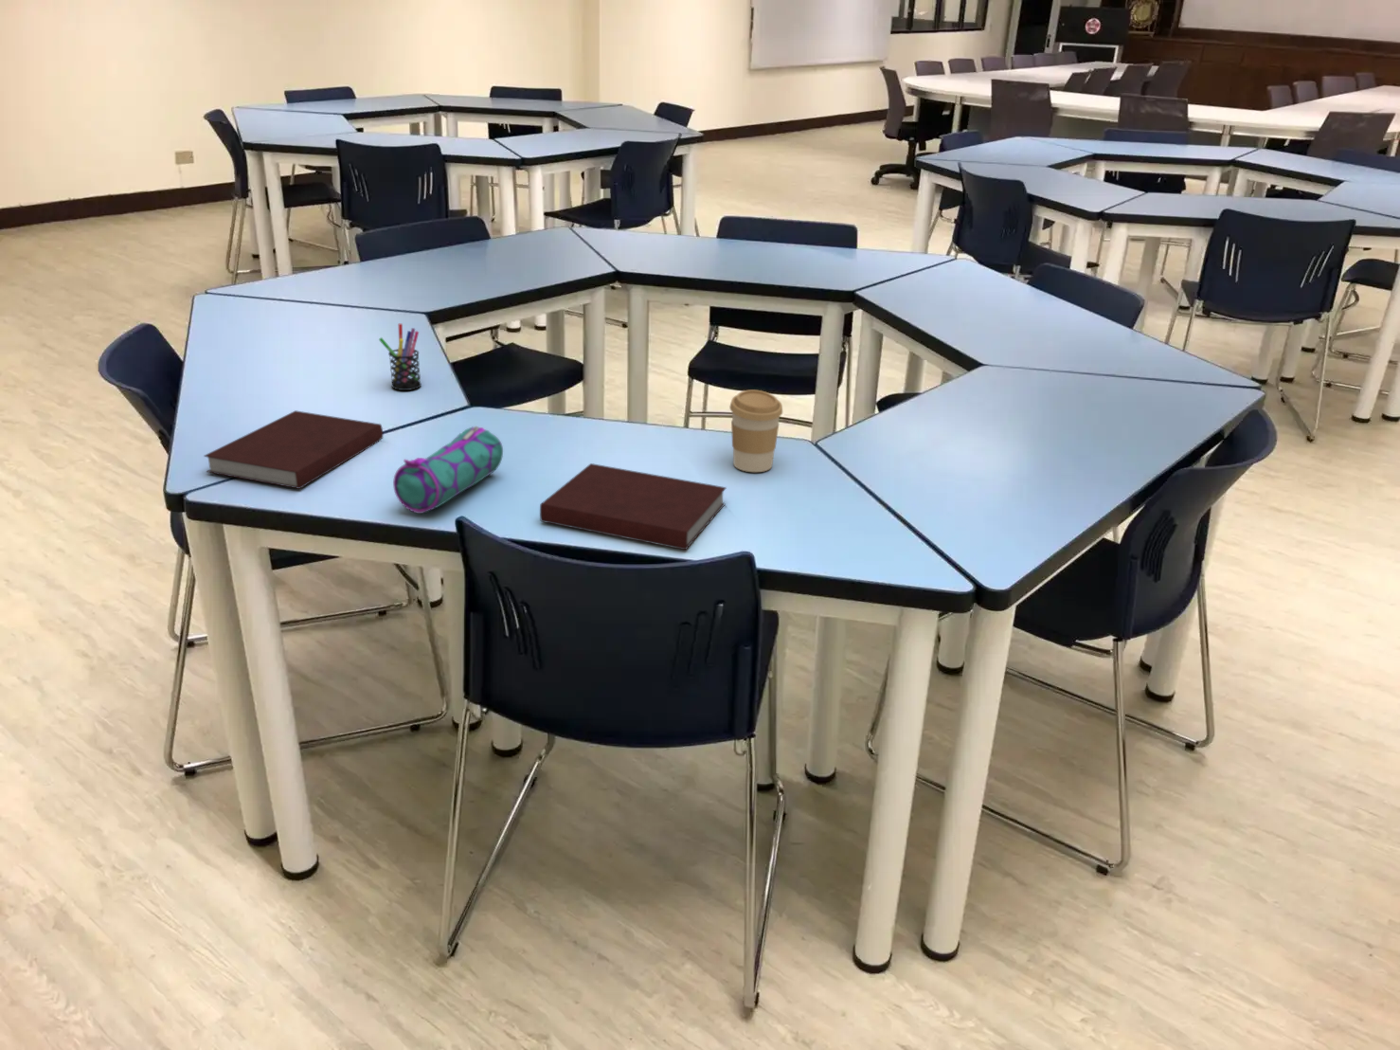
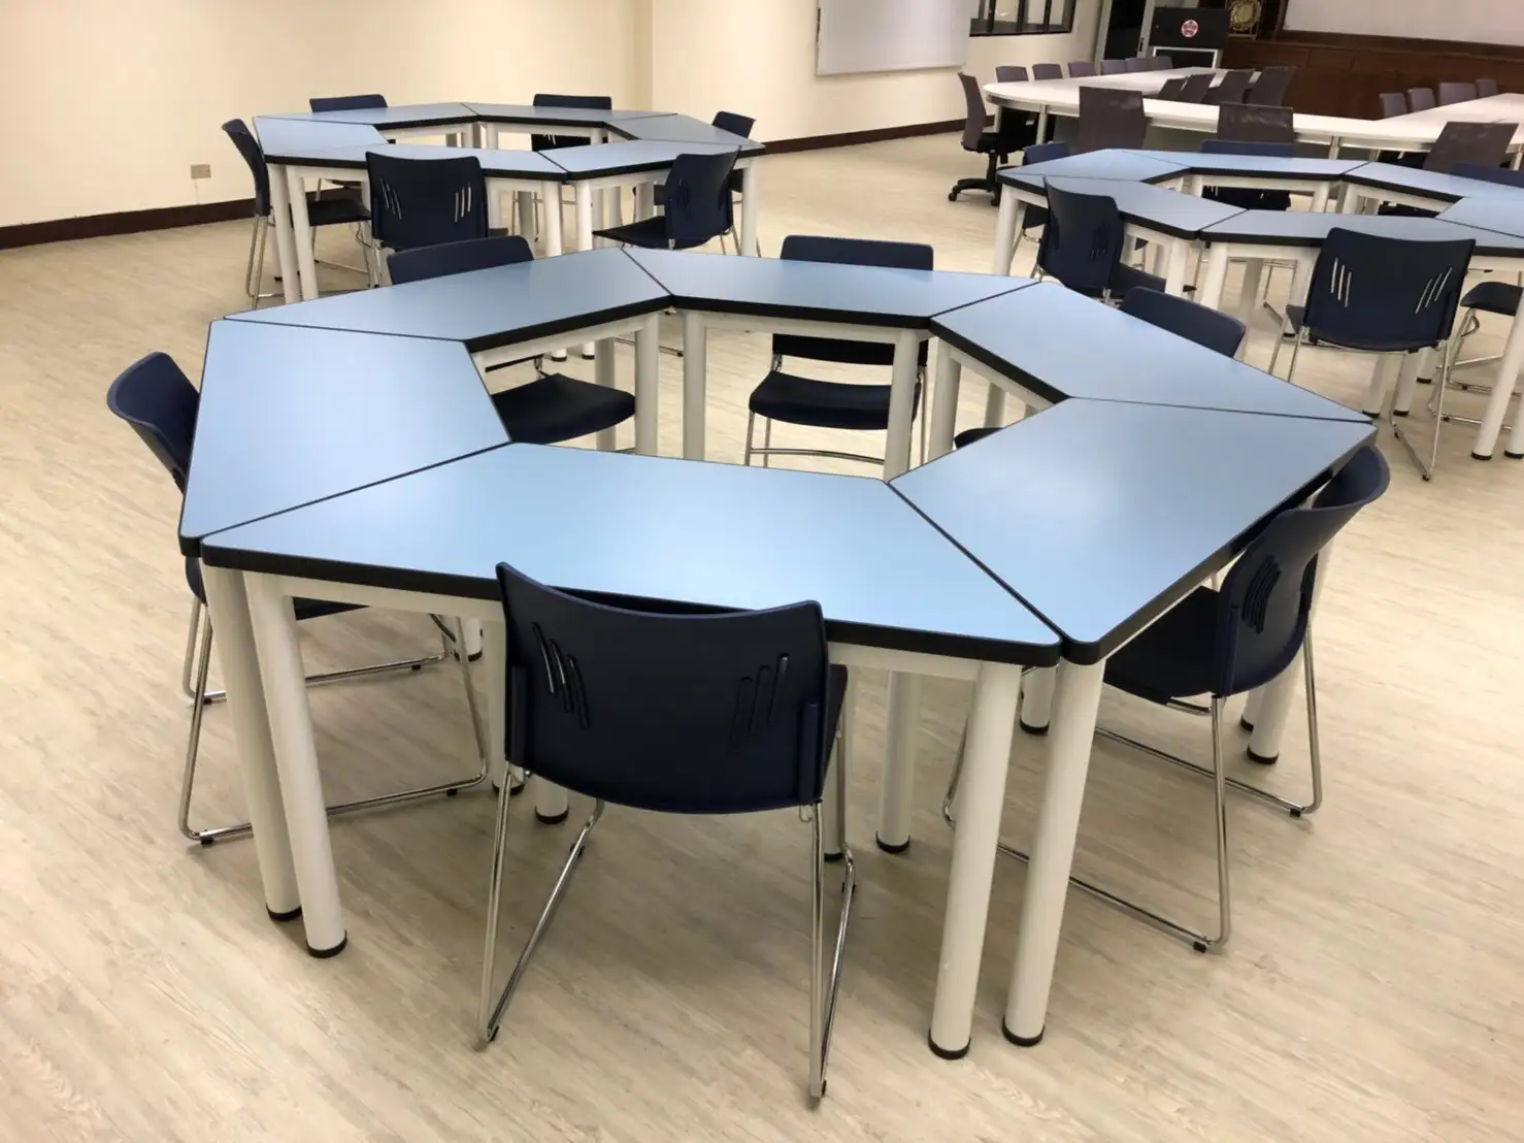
- notebook (298, 448)
- notebook (635, 504)
- pen holder (400, 356)
- coffee cup (754, 430)
- pencil case (449, 467)
